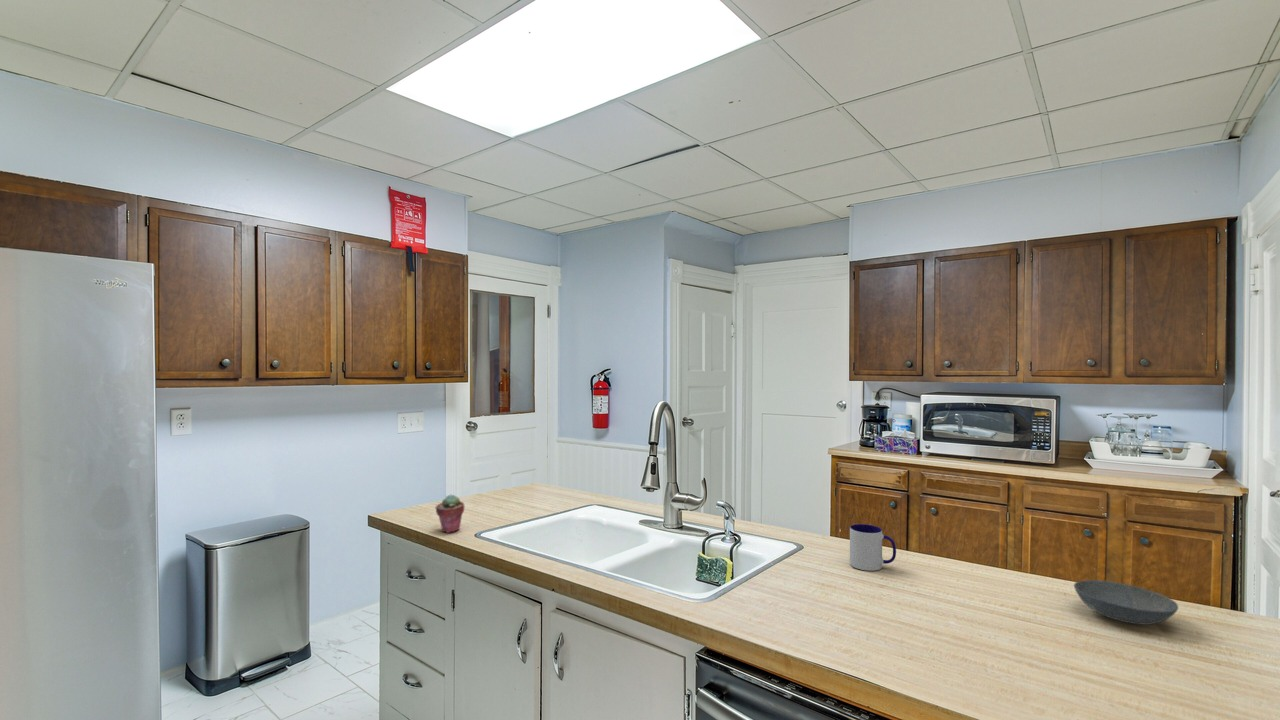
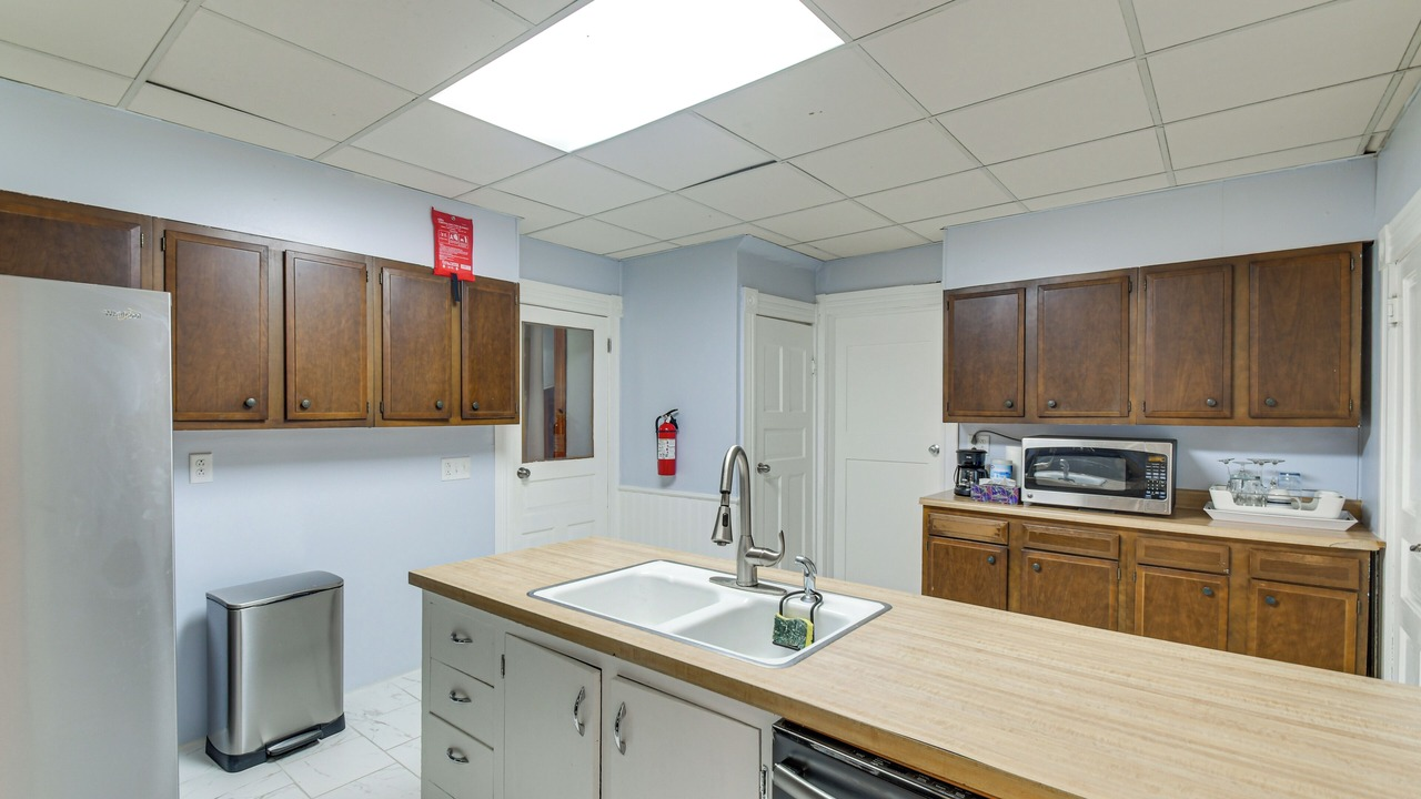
- potted succulent (450, 512)
- bowl (1123, 604)
- mug (872, 547)
